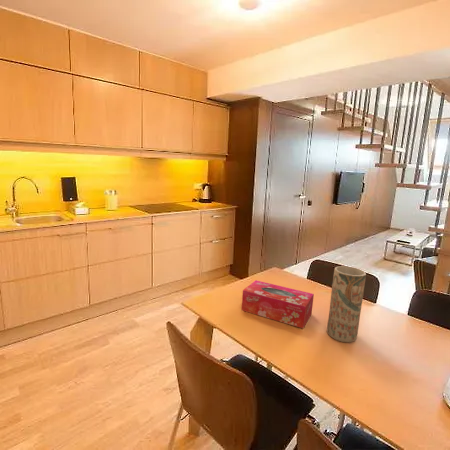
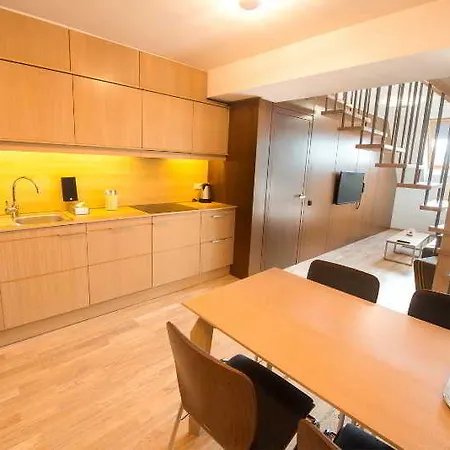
- vase (345, 303)
- tissue box (277, 302)
